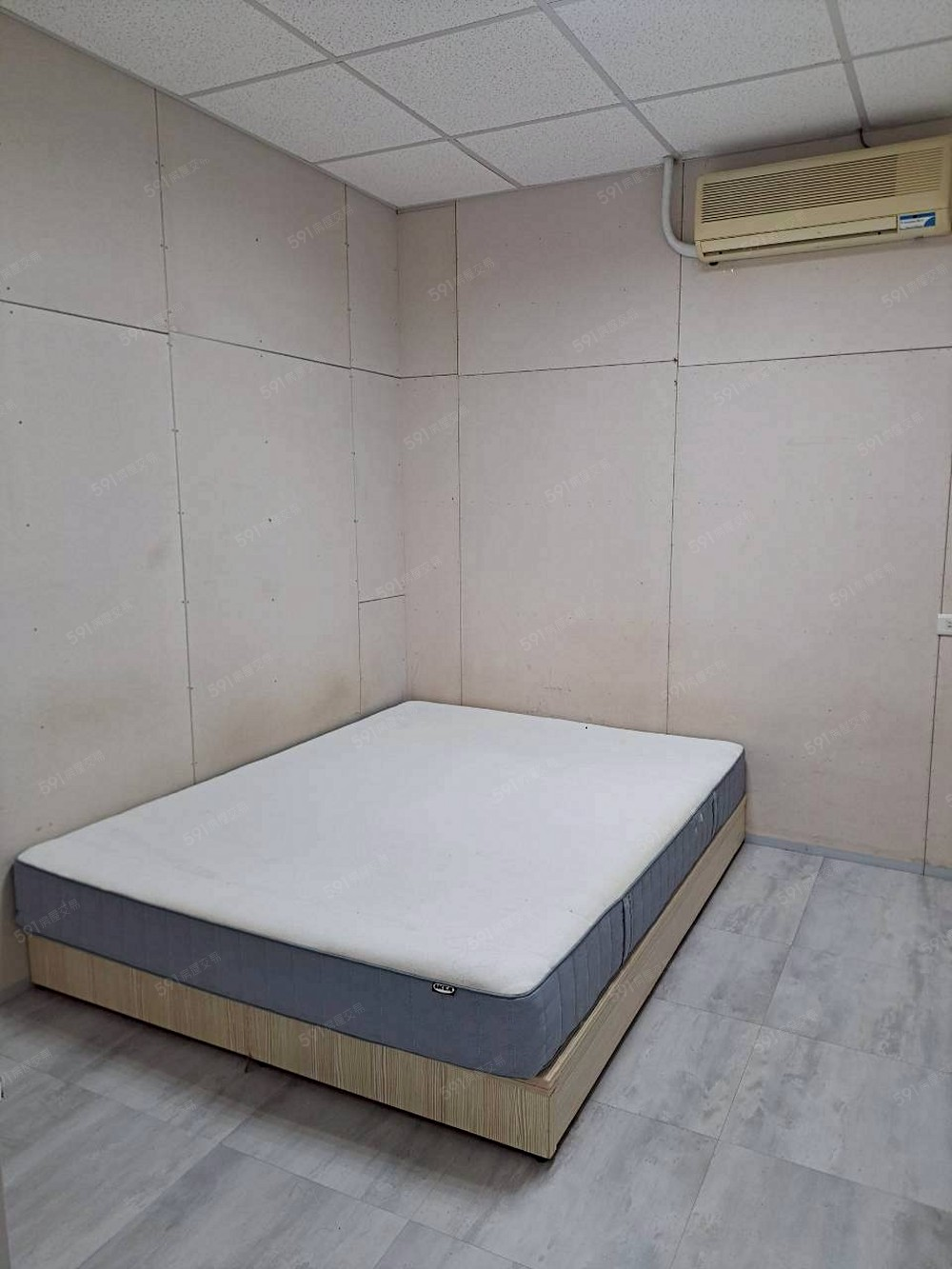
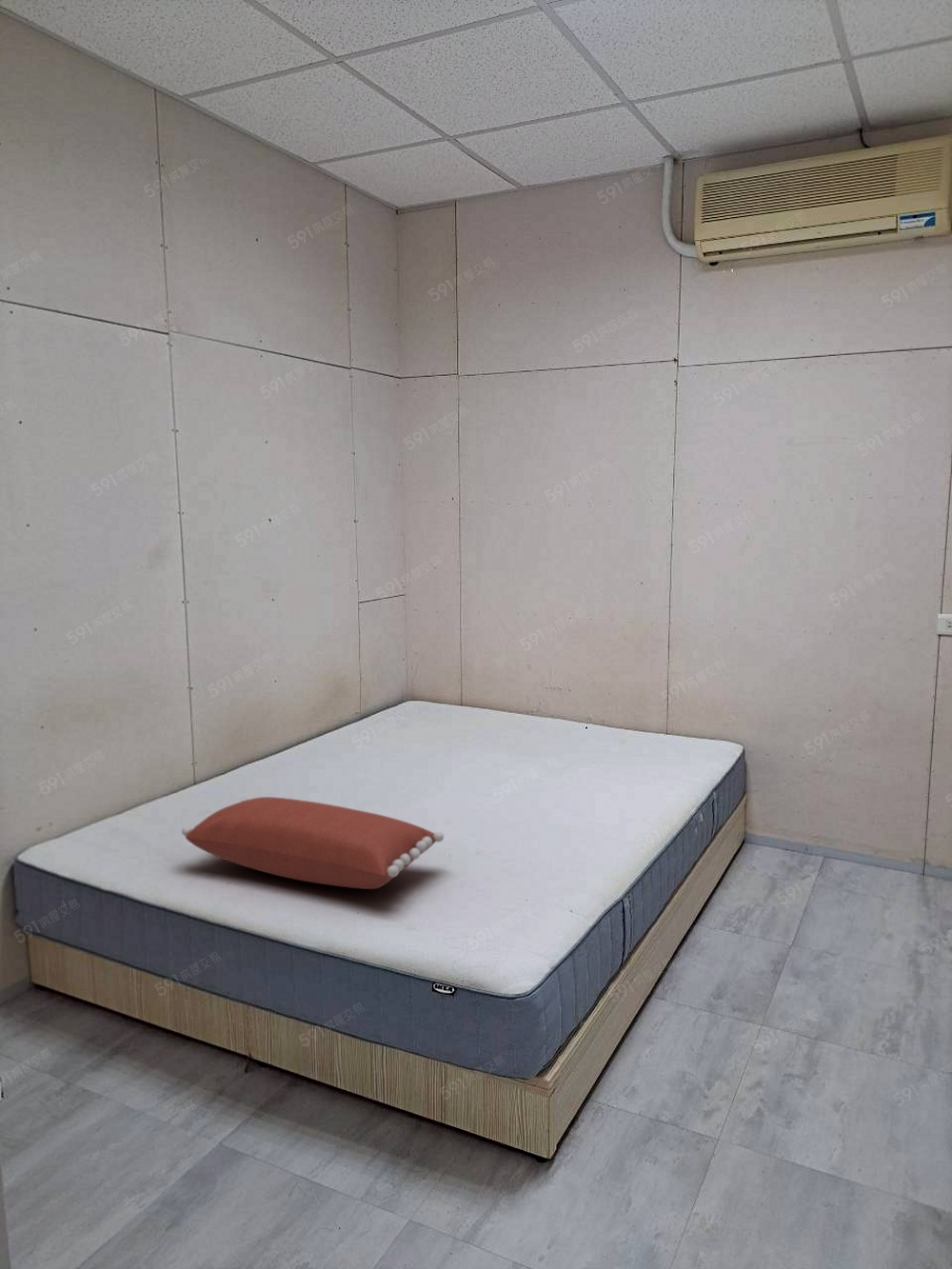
+ pillow (313, 837)
